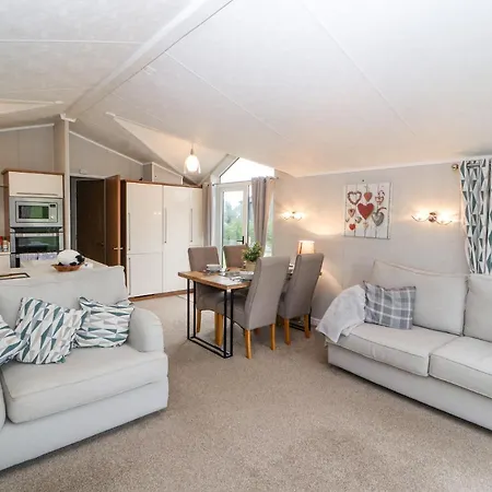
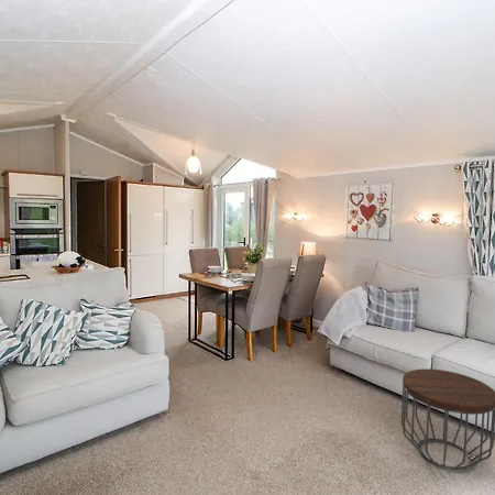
+ side table (446, 419)
